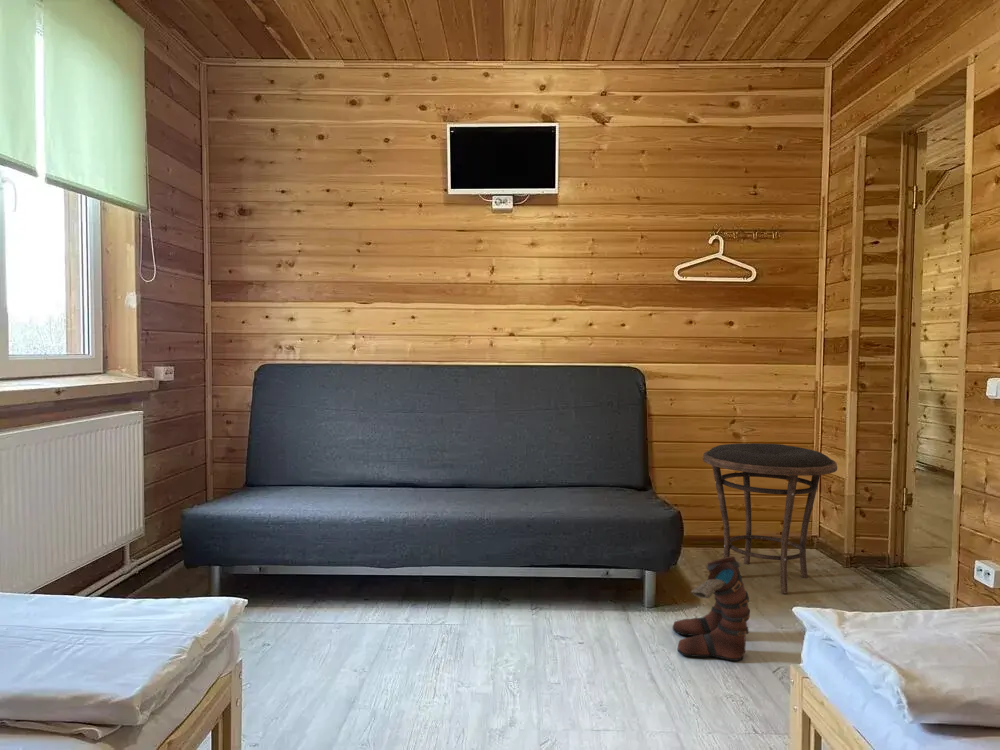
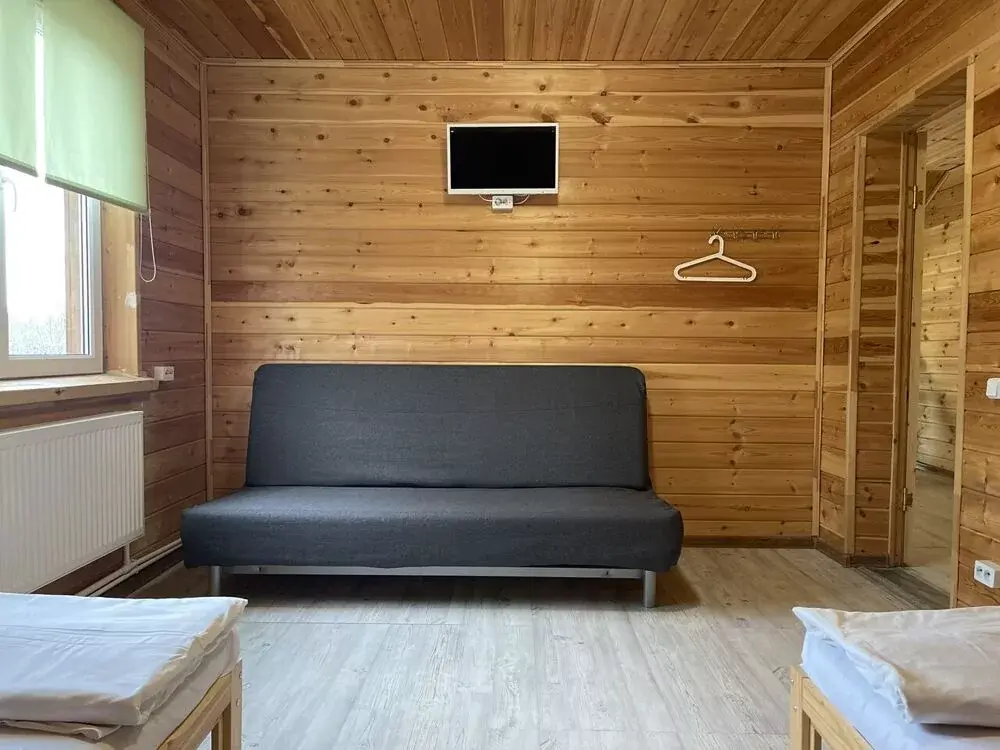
- side table (750, 512)
- boots (714, 605)
